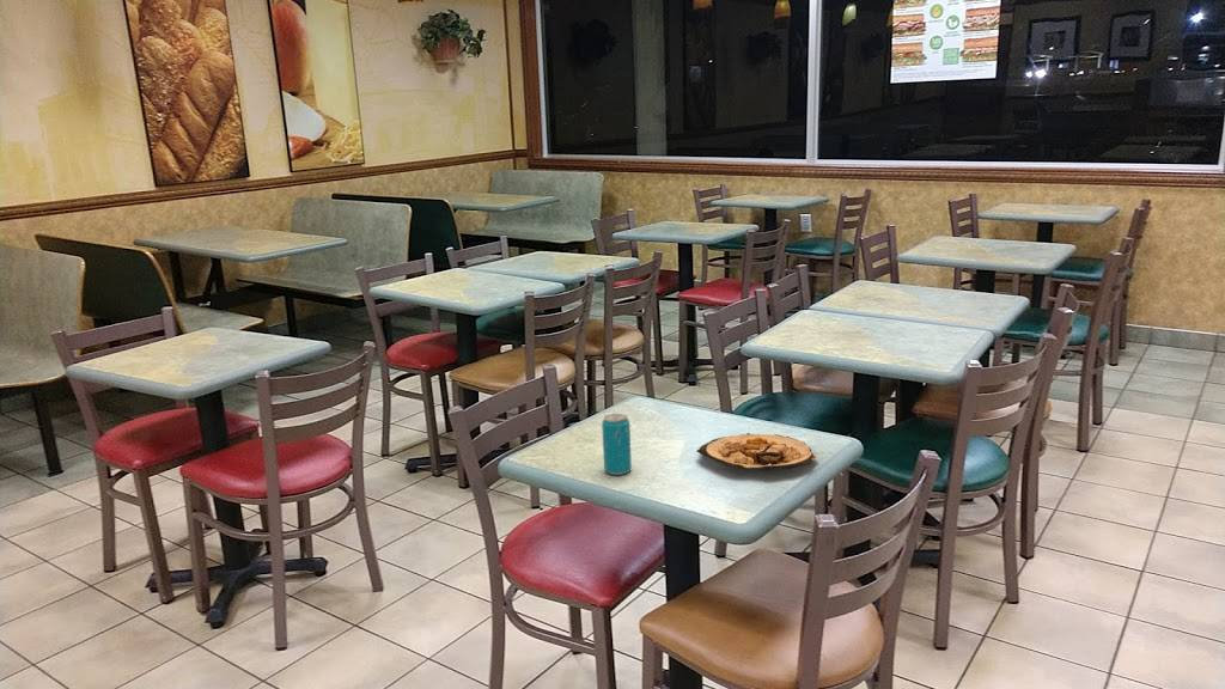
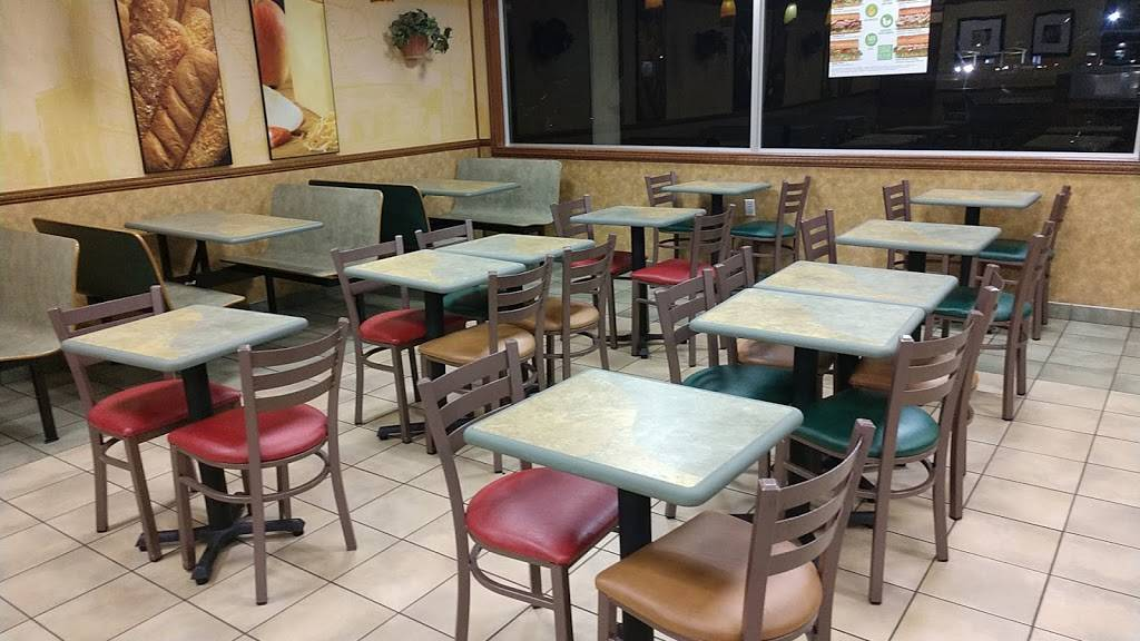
- food plate (757, 449)
- beverage can (616, 444)
